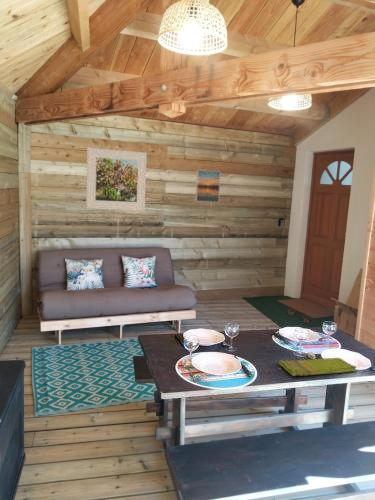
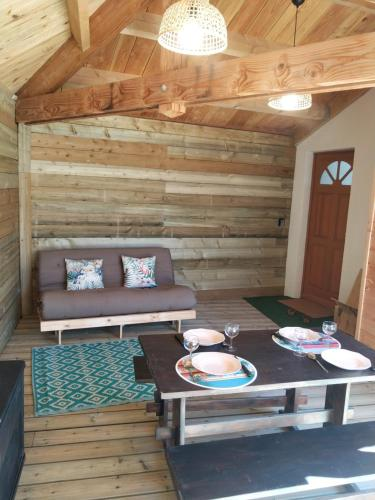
- dish towel (316, 364)
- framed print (116, 180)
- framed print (208, 186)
